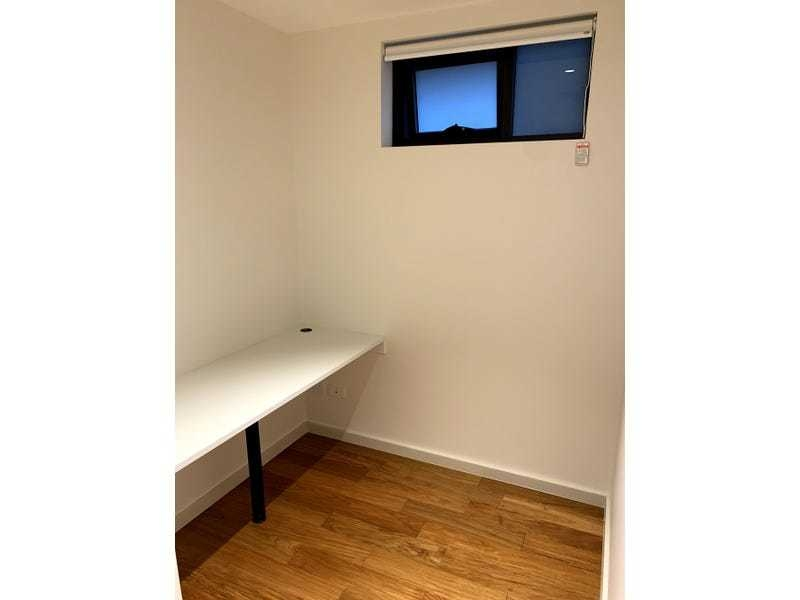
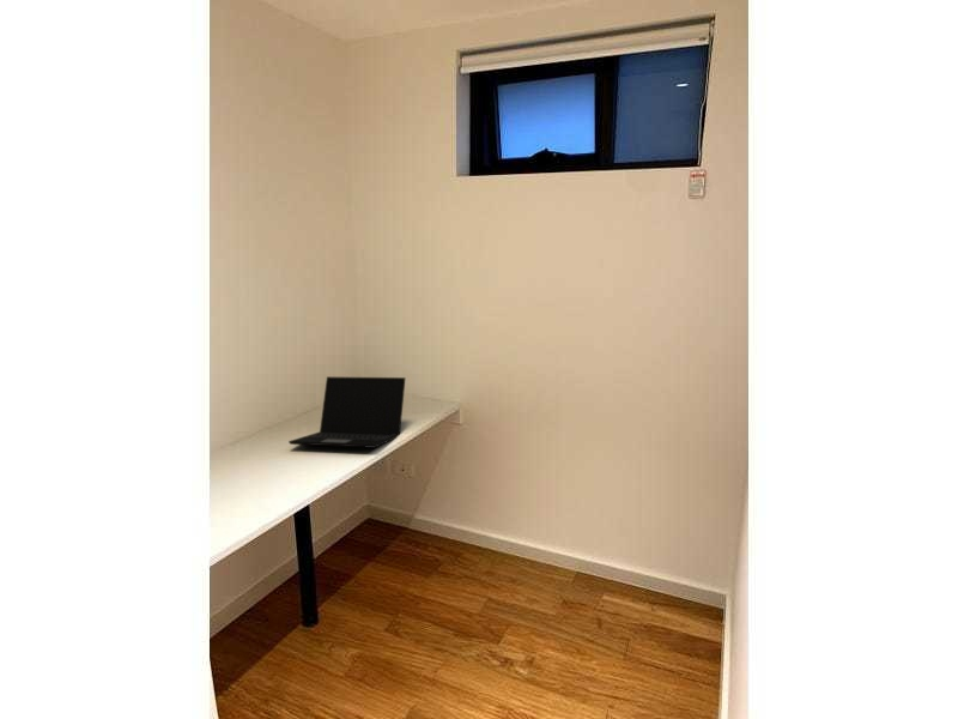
+ laptop (350, 409)
